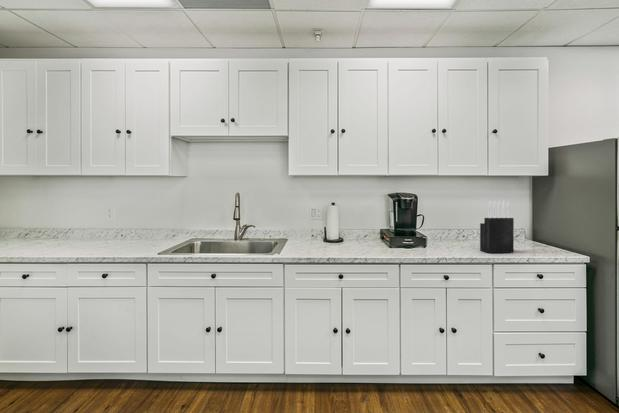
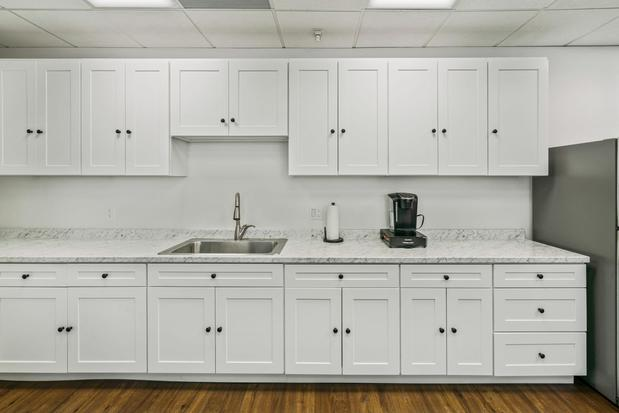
- knife block (495, 226)
